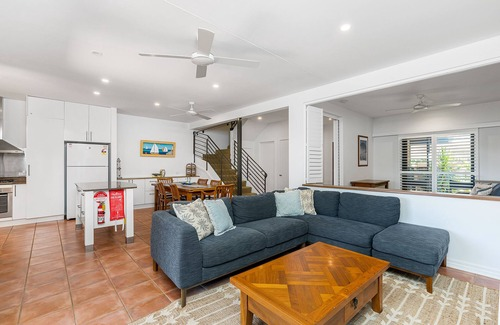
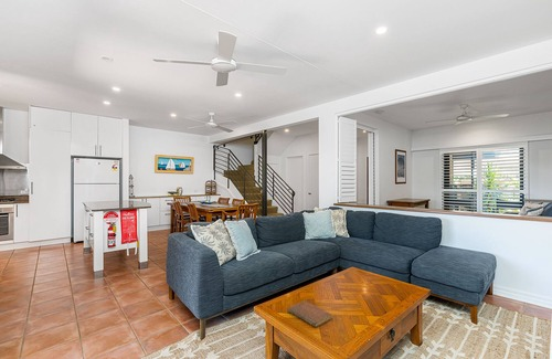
+ notebook (309, 313)
